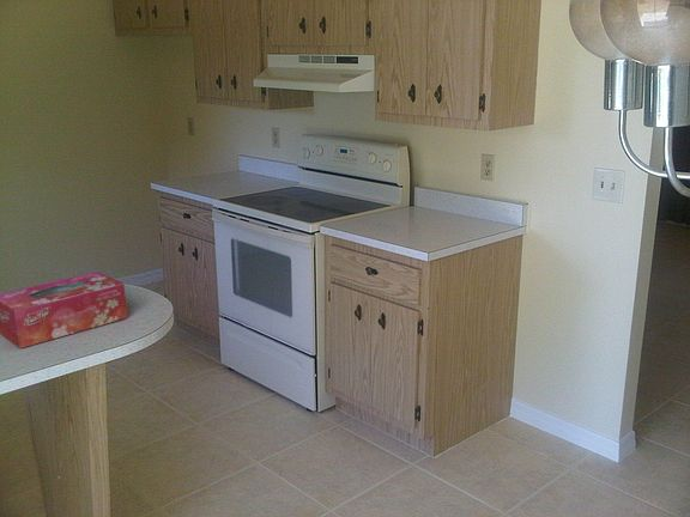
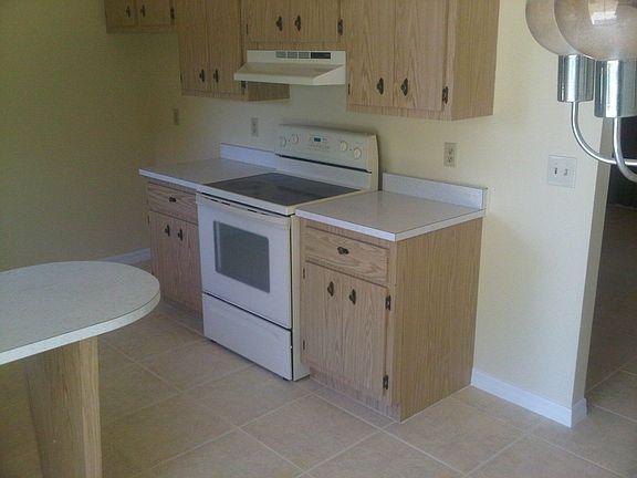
- tissue box (61, 306)
